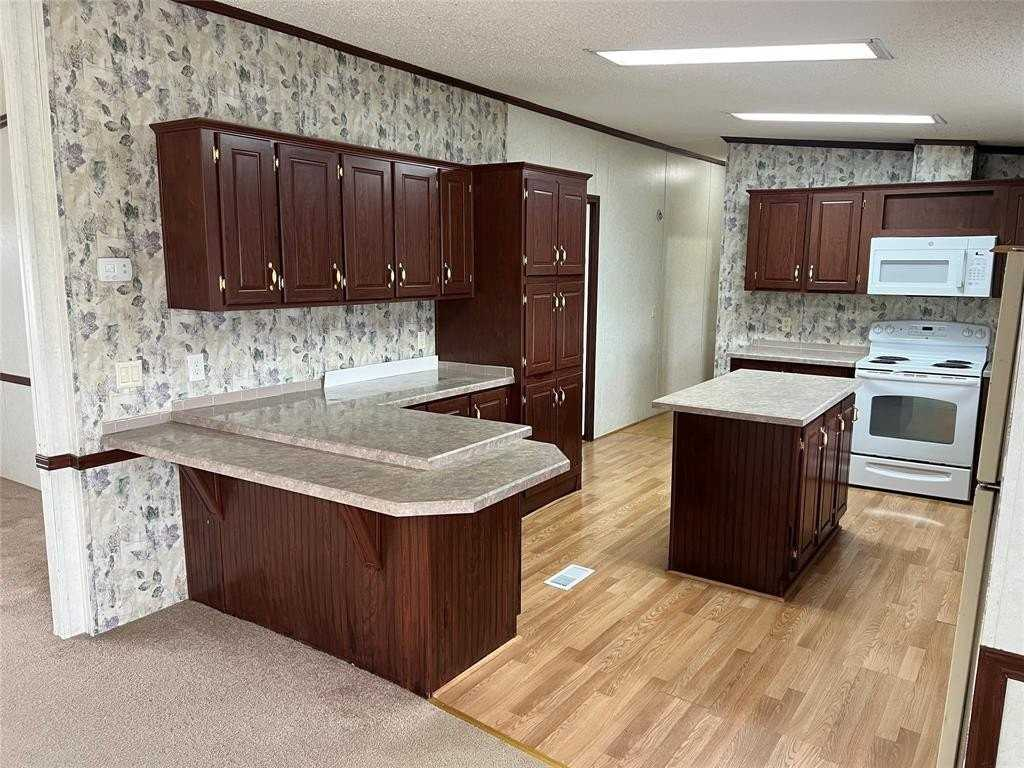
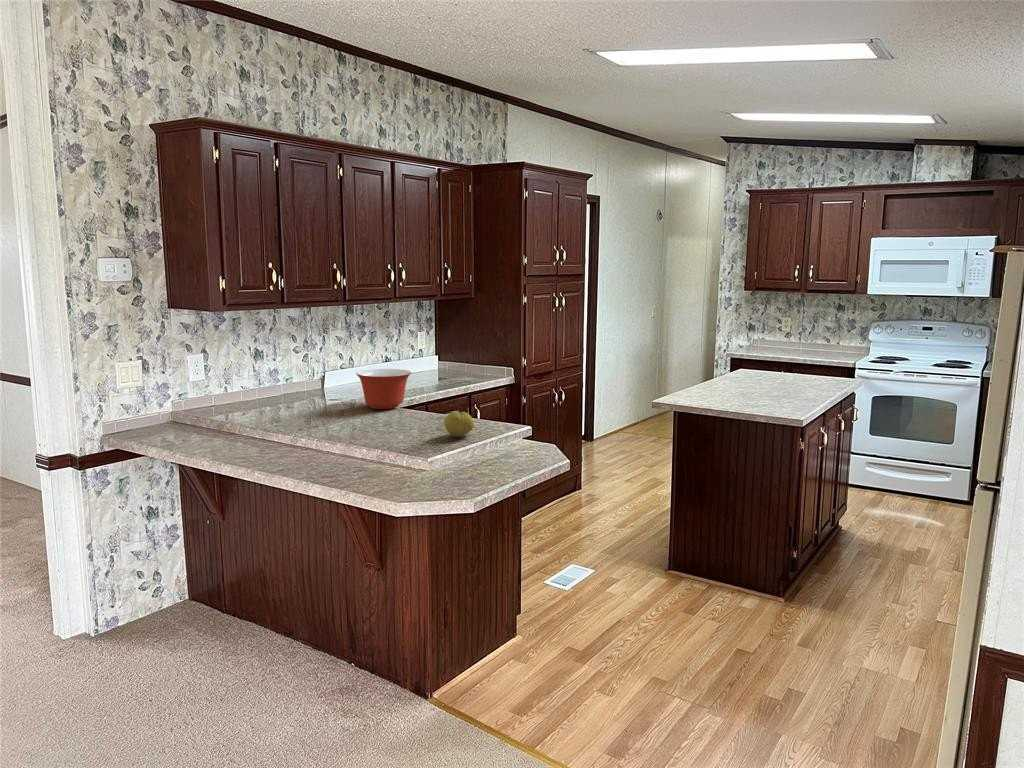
+ mixing bowl (384, 389)
+ fruit (458, 424)
